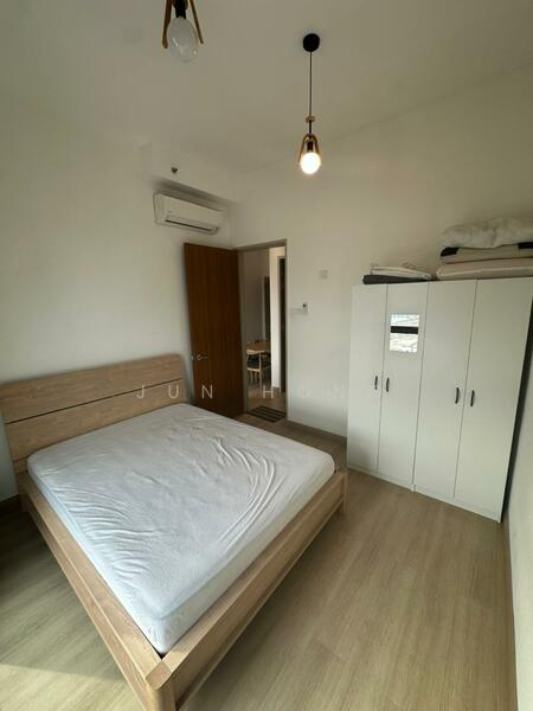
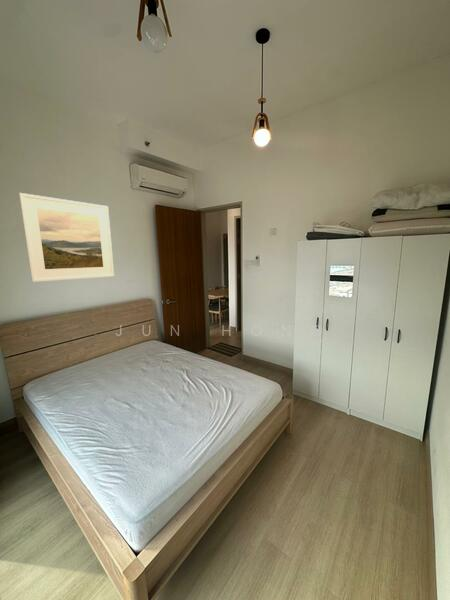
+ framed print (73, 240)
